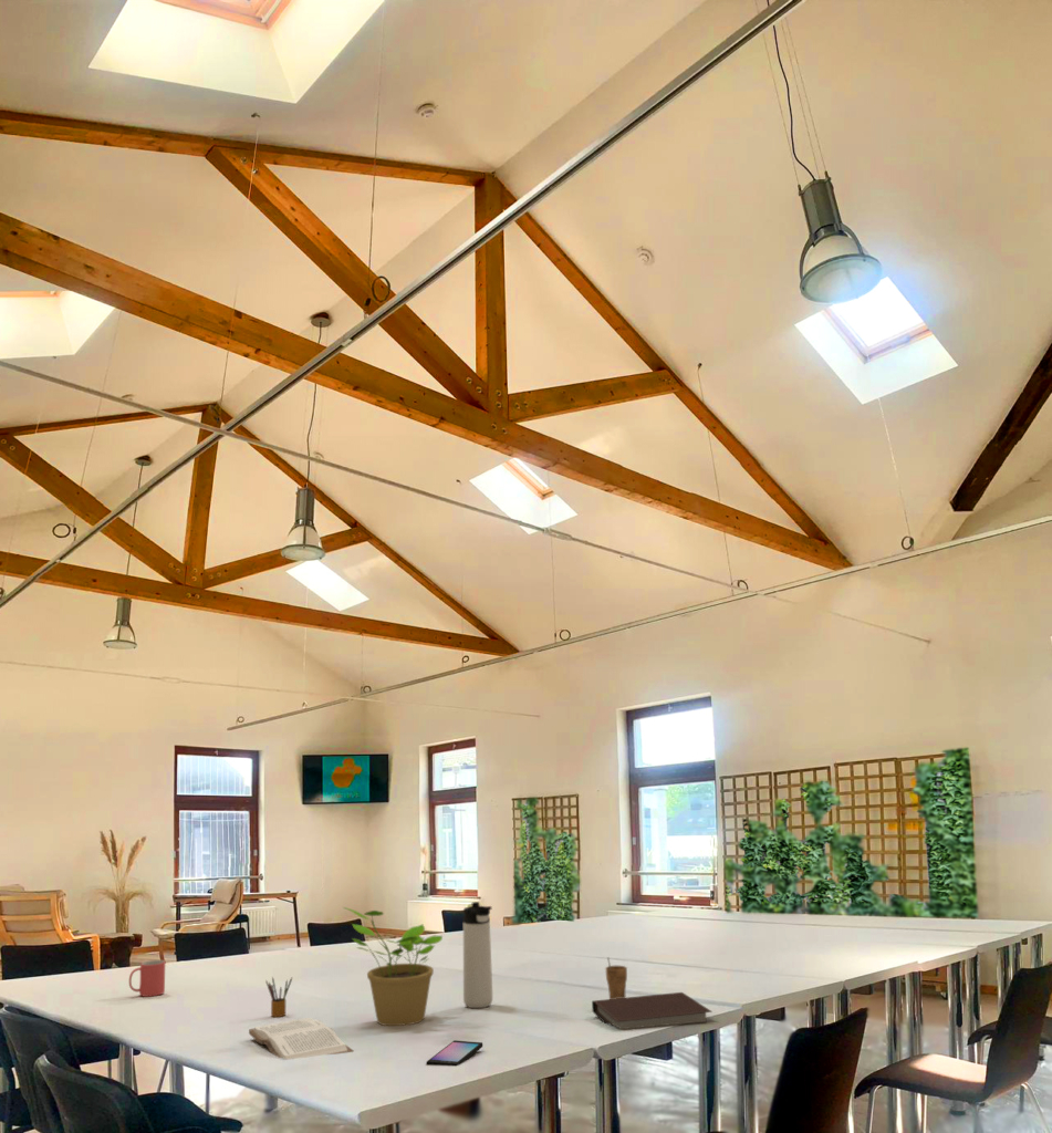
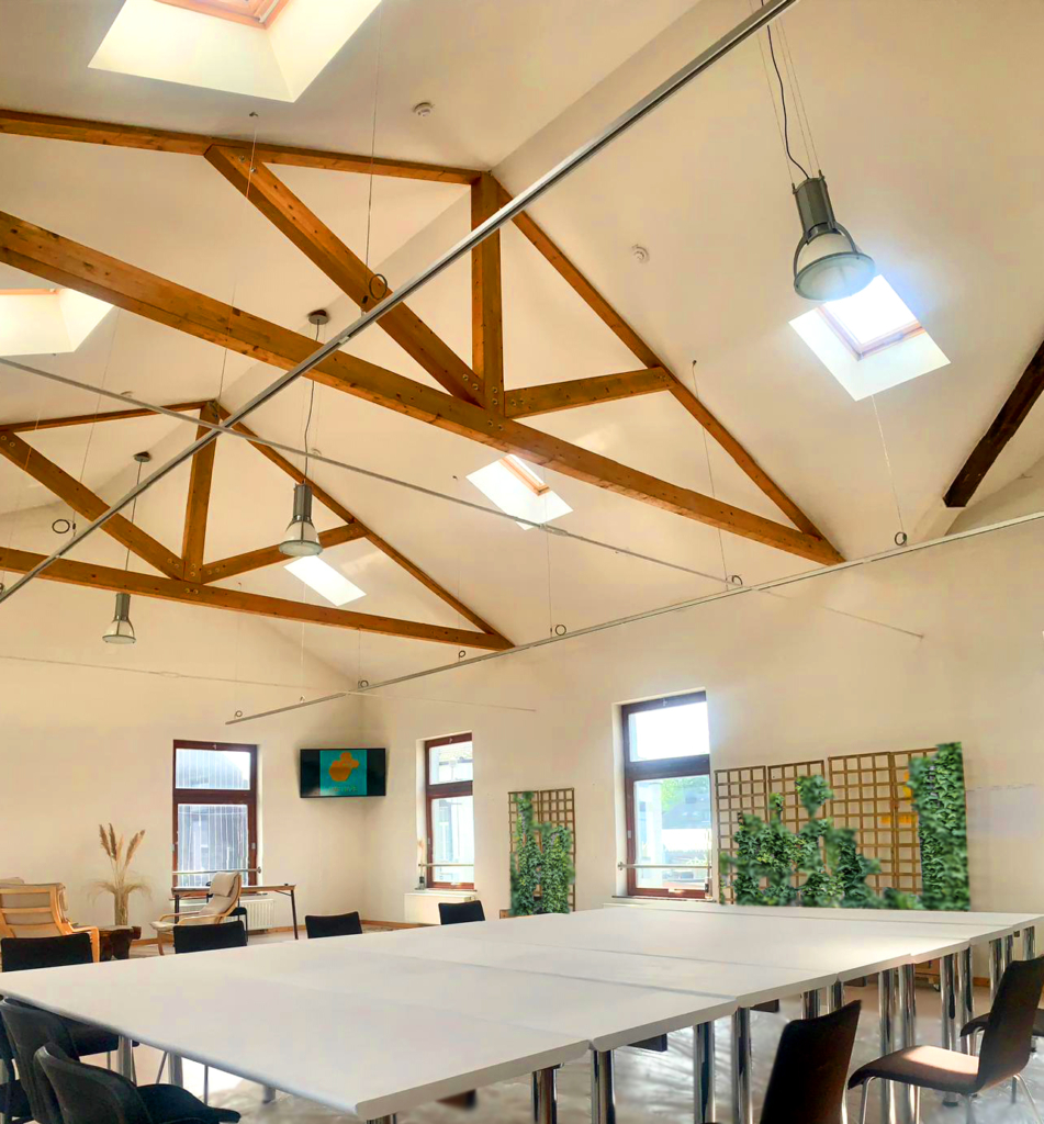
- book (299, 1037)
- smartphone (455, 1053)
- mug (146, 978)
- cup (616, 980)
- potted plant (396, 960)
- pencil box (280, 996)
- thermos bottle (479, 954)
- notebook (650, 1011)
